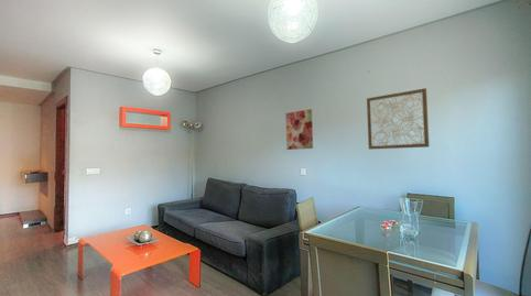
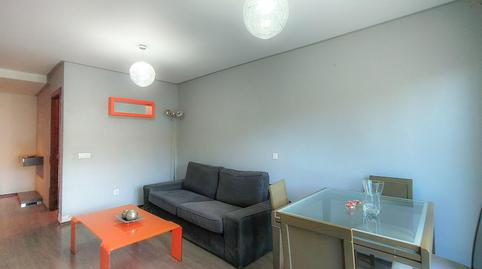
- wall art (299, 130)
- wall art (395, 122)
